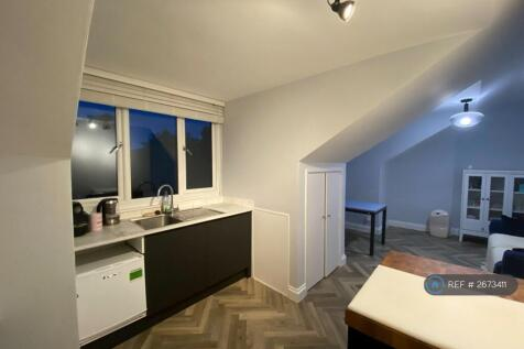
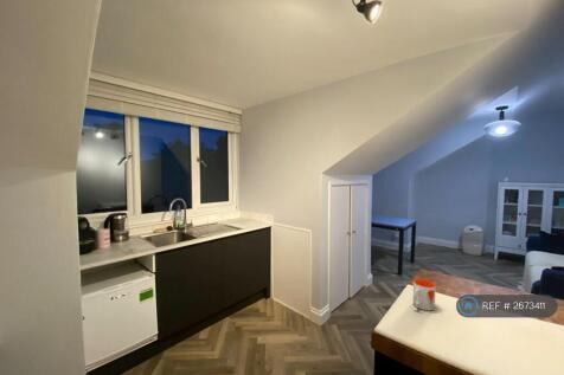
+ mug (421, 295)
